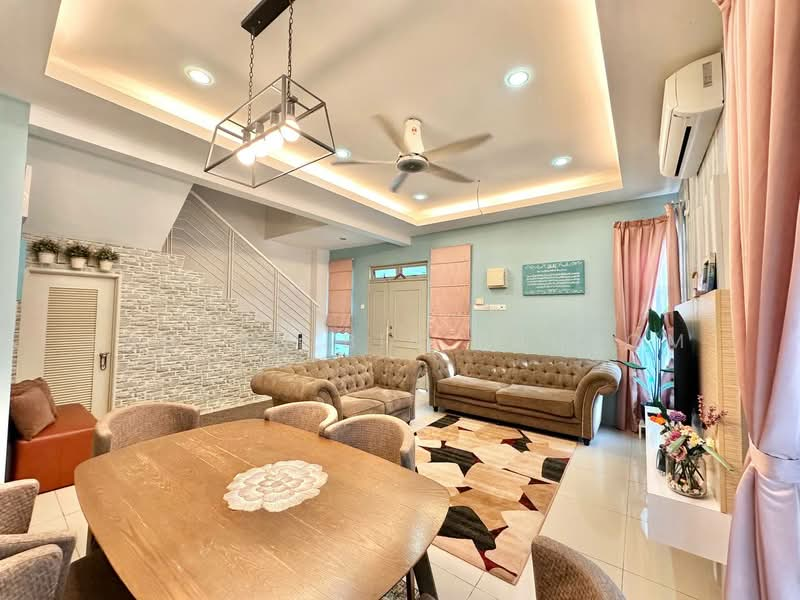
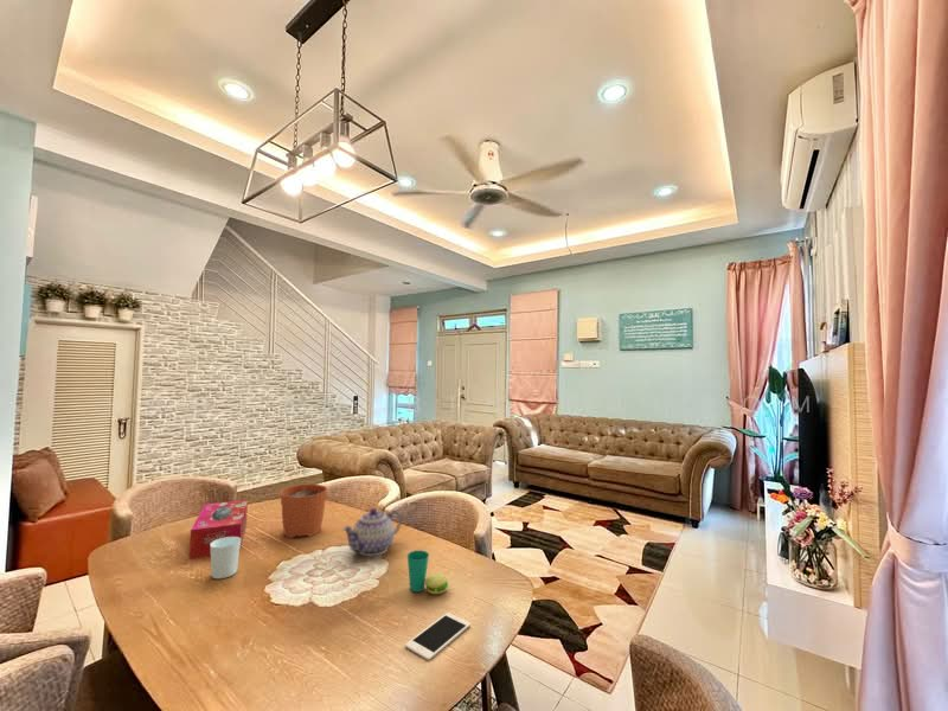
+ teapot (373, 529)
+ cell phone (438, 634)
+ plant pot (303, 500)
+ cup (425, 572)
+ tissue box (220, 526)
+ cup (225, 557)
